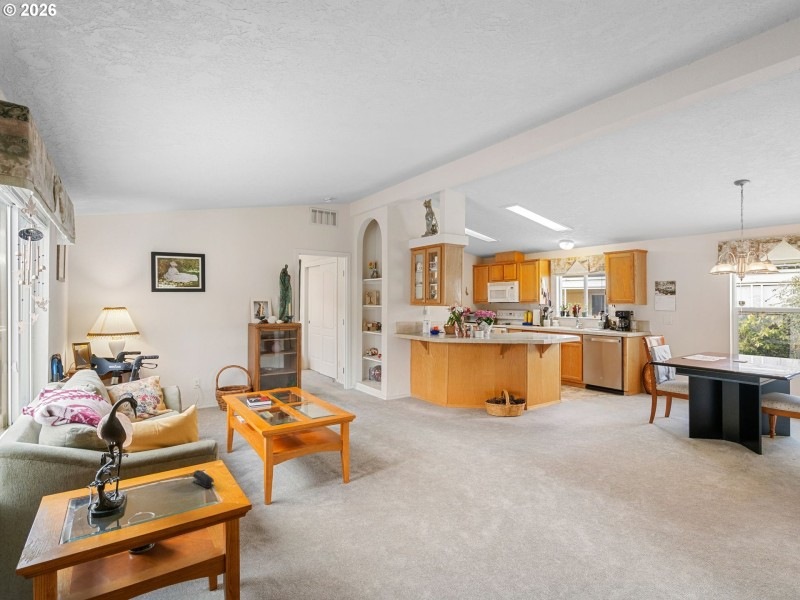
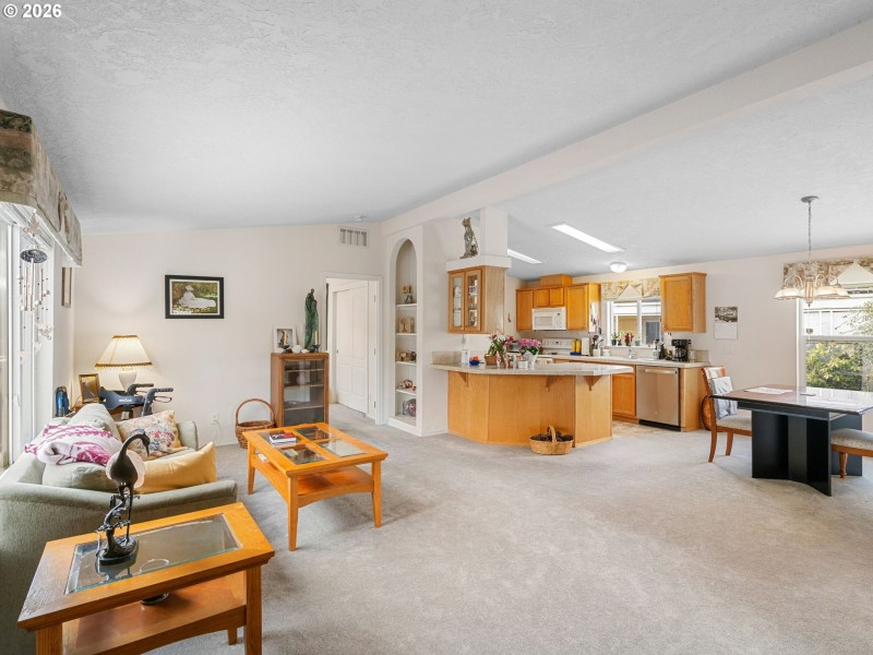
- stapler (203, 478)
